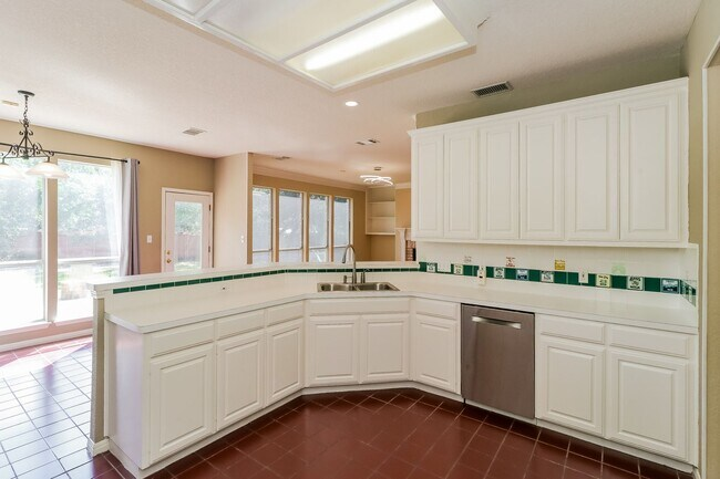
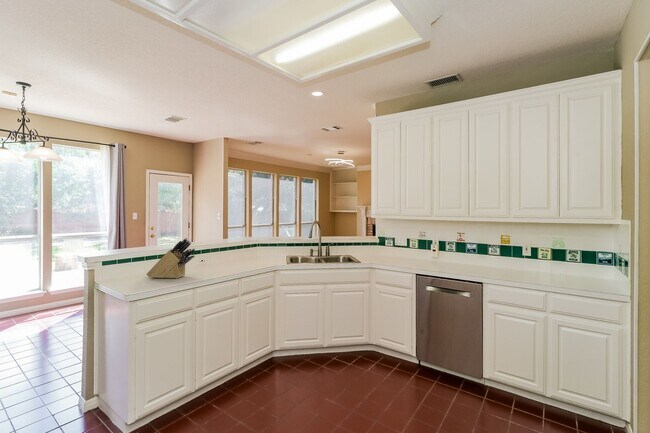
+ knife block (171, 257)
